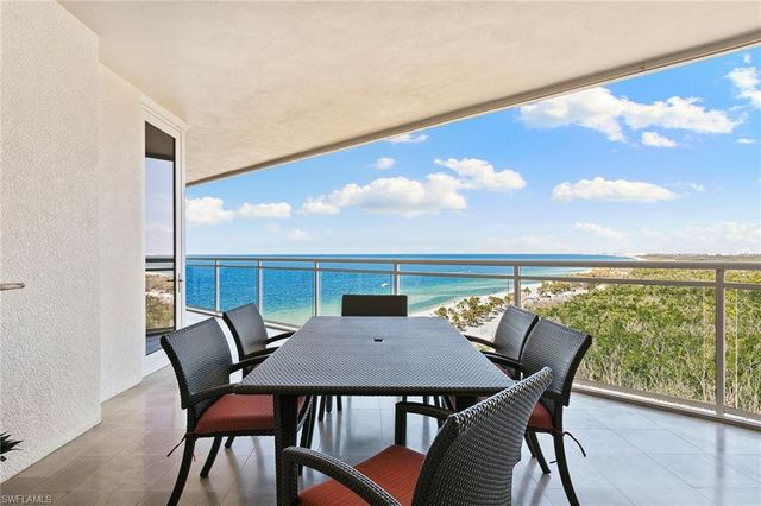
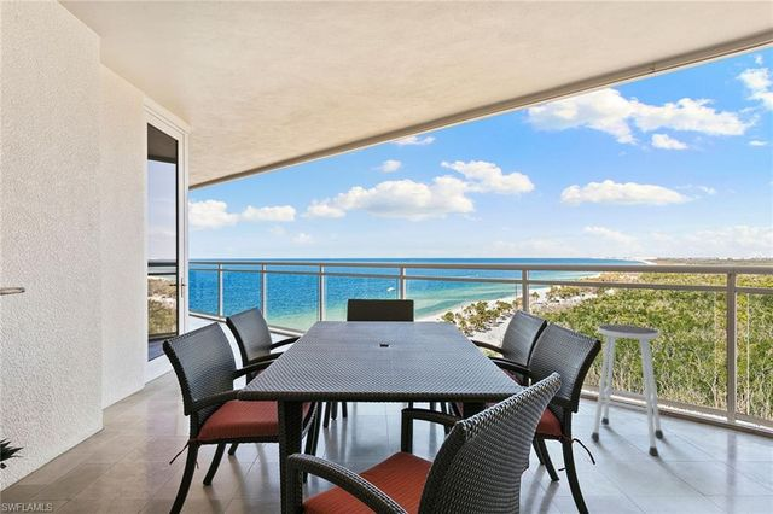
+ stool (624, 391)
